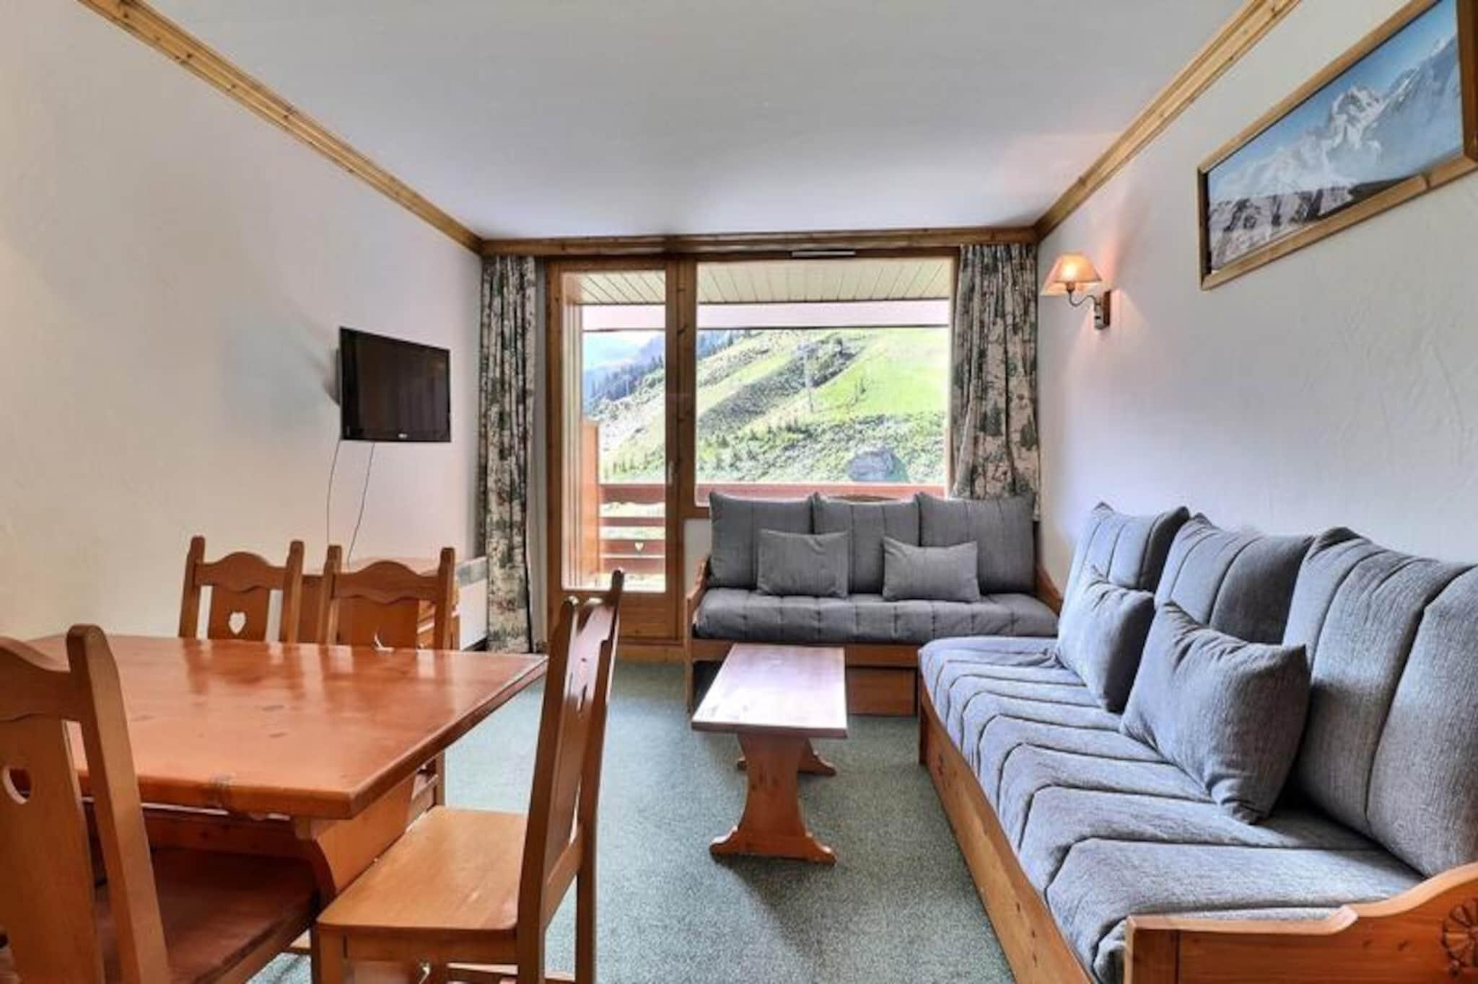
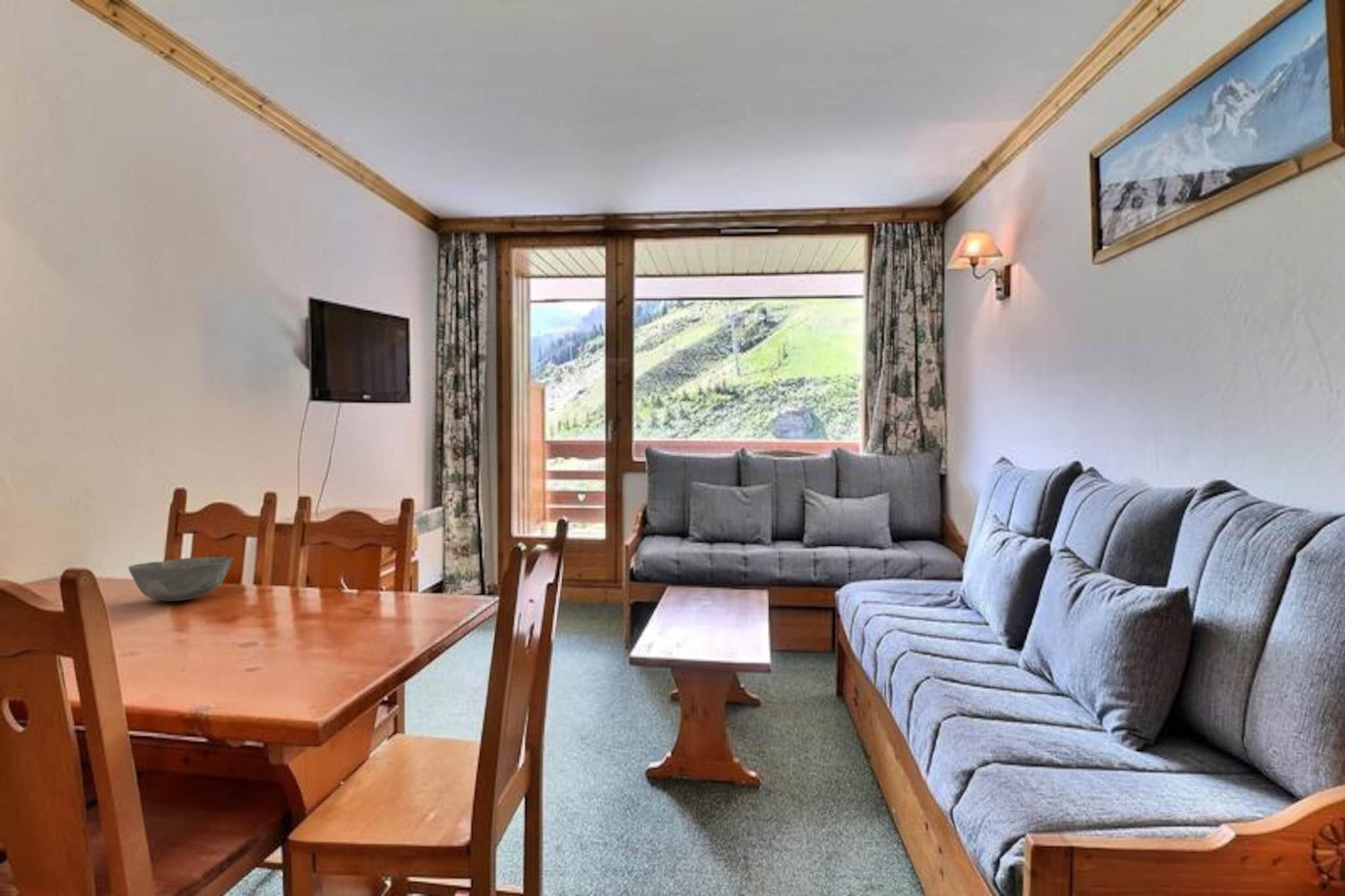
+ bowl (182, 580)
